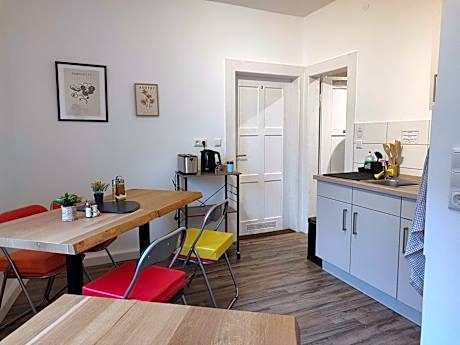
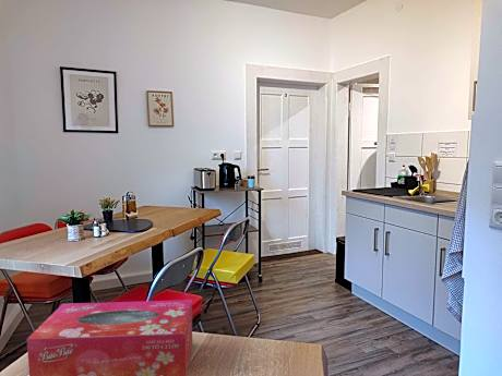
+ tissue box (119, 339)
